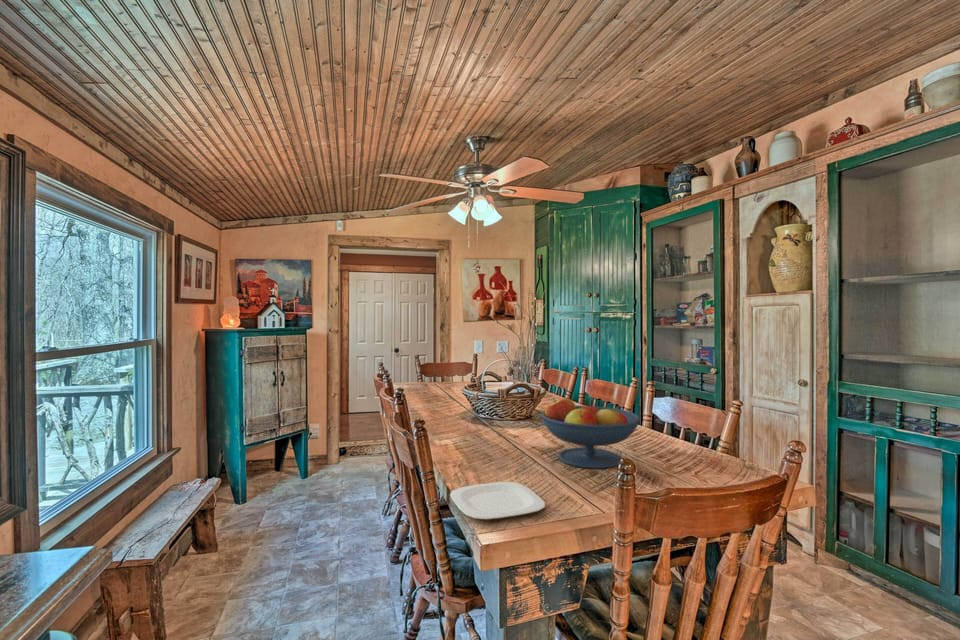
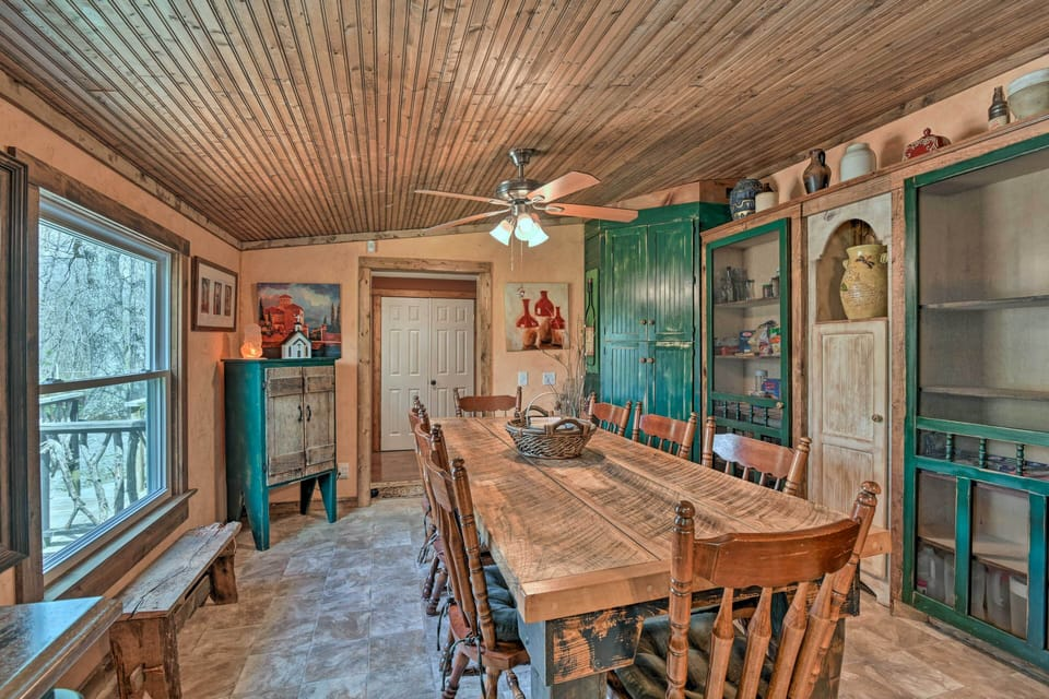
- plate (496, 500)
- fruit bowl (589, 428)
